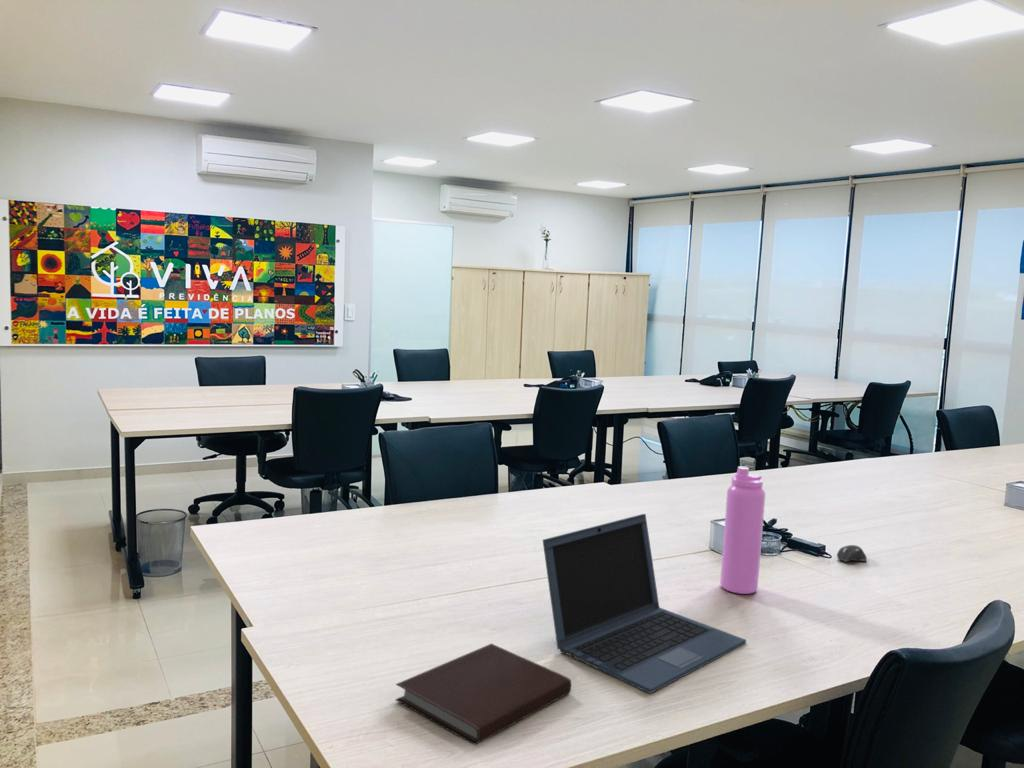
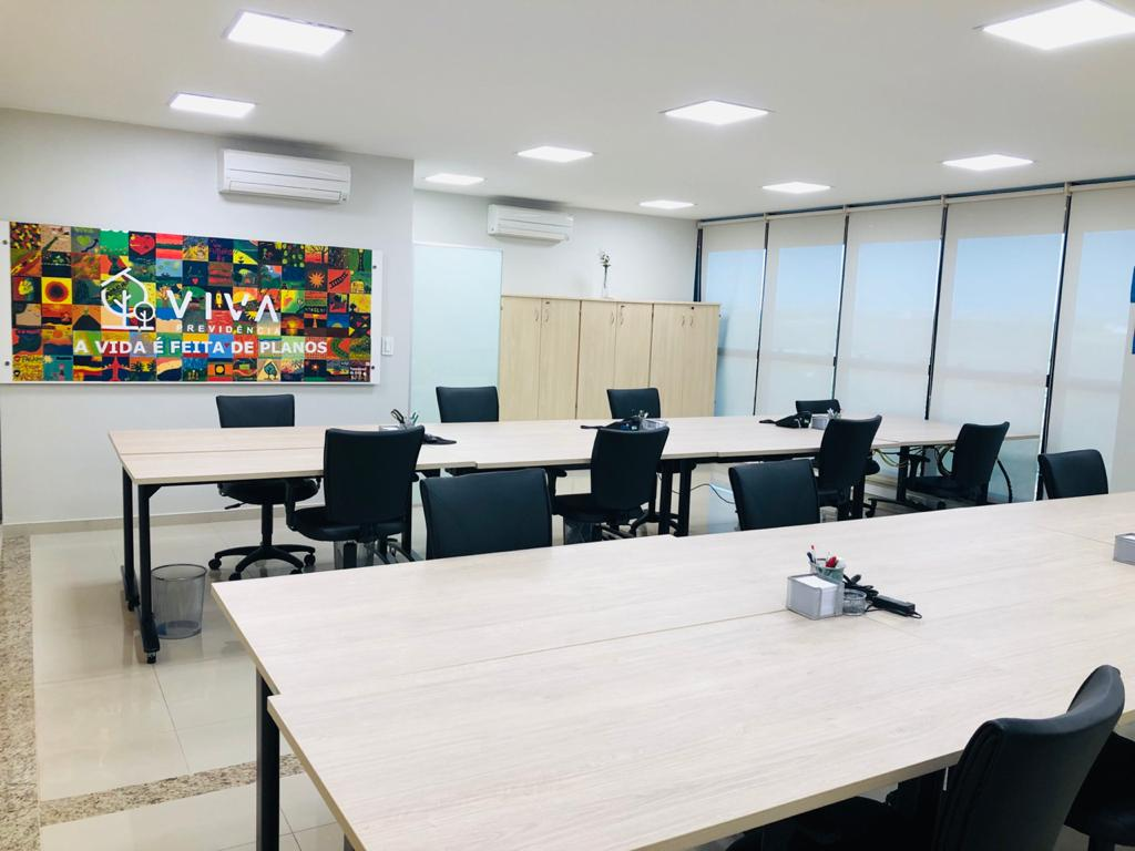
- water bottle (743, 528)
- notebook (484, 689)
- computer mouse (853, 552)
- laptop (645, 592)
